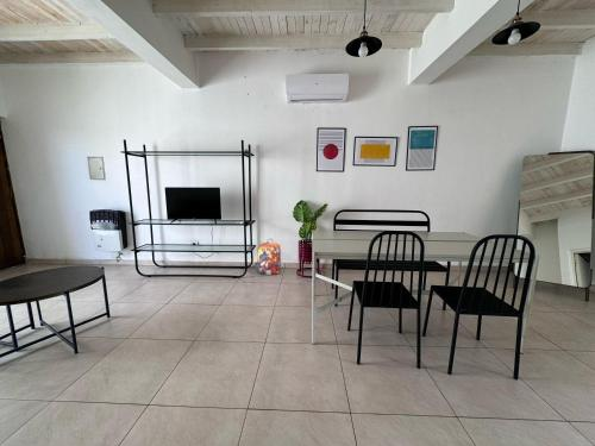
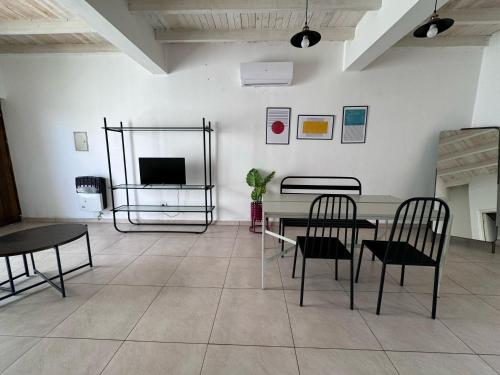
- backpack (269, 256)
